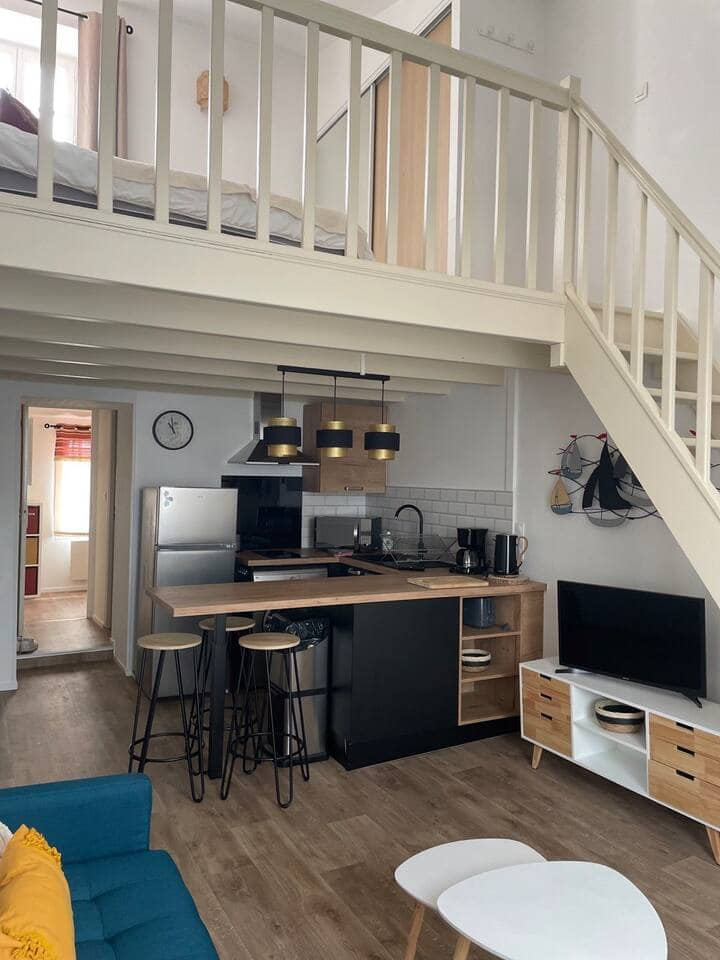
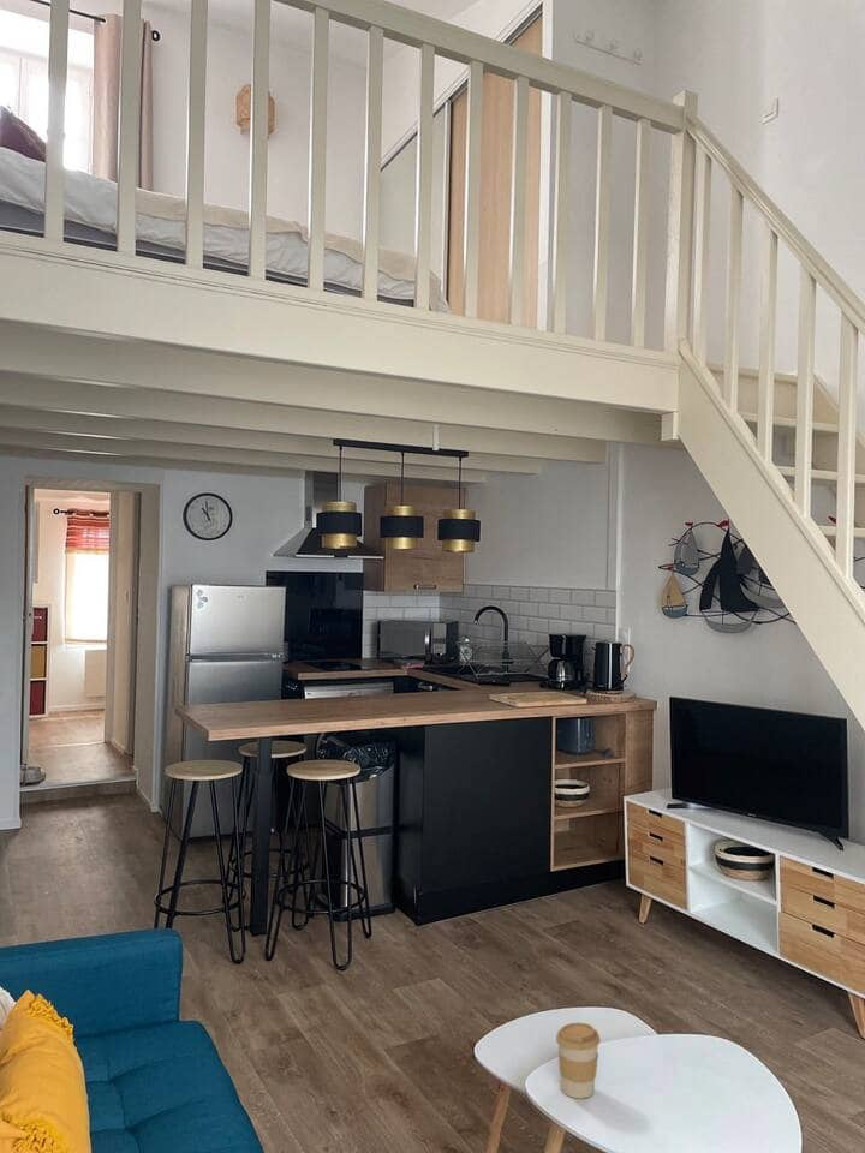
+ coffee cup (577, 1058)
